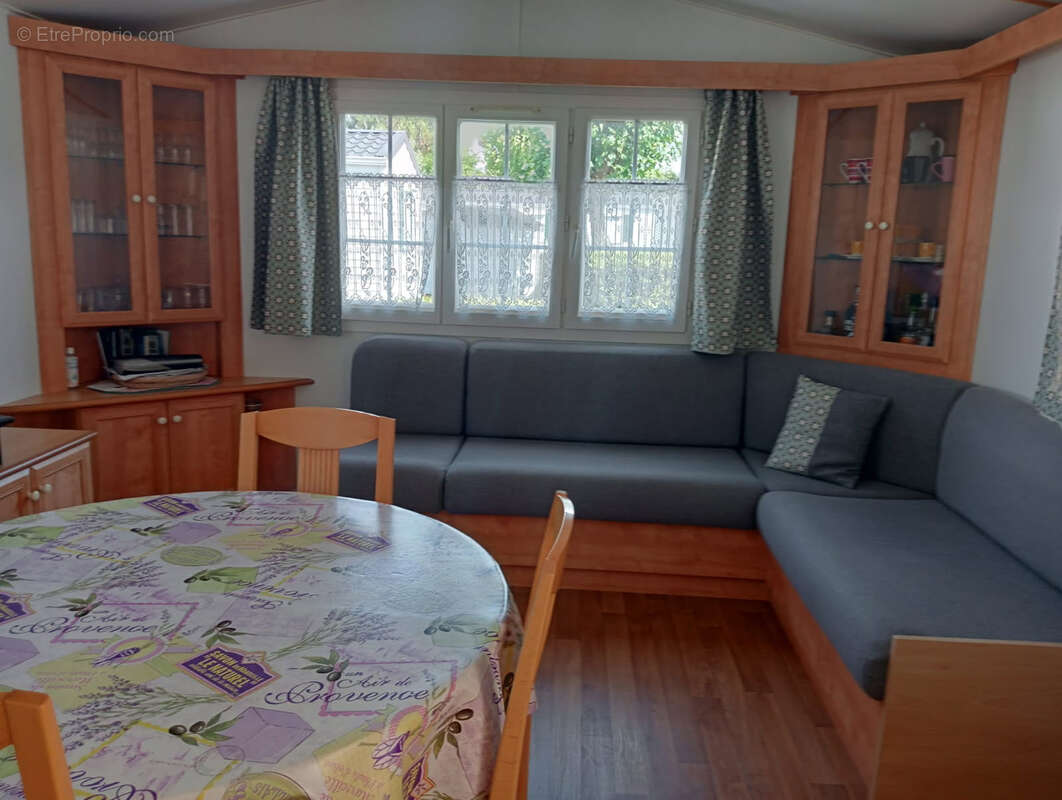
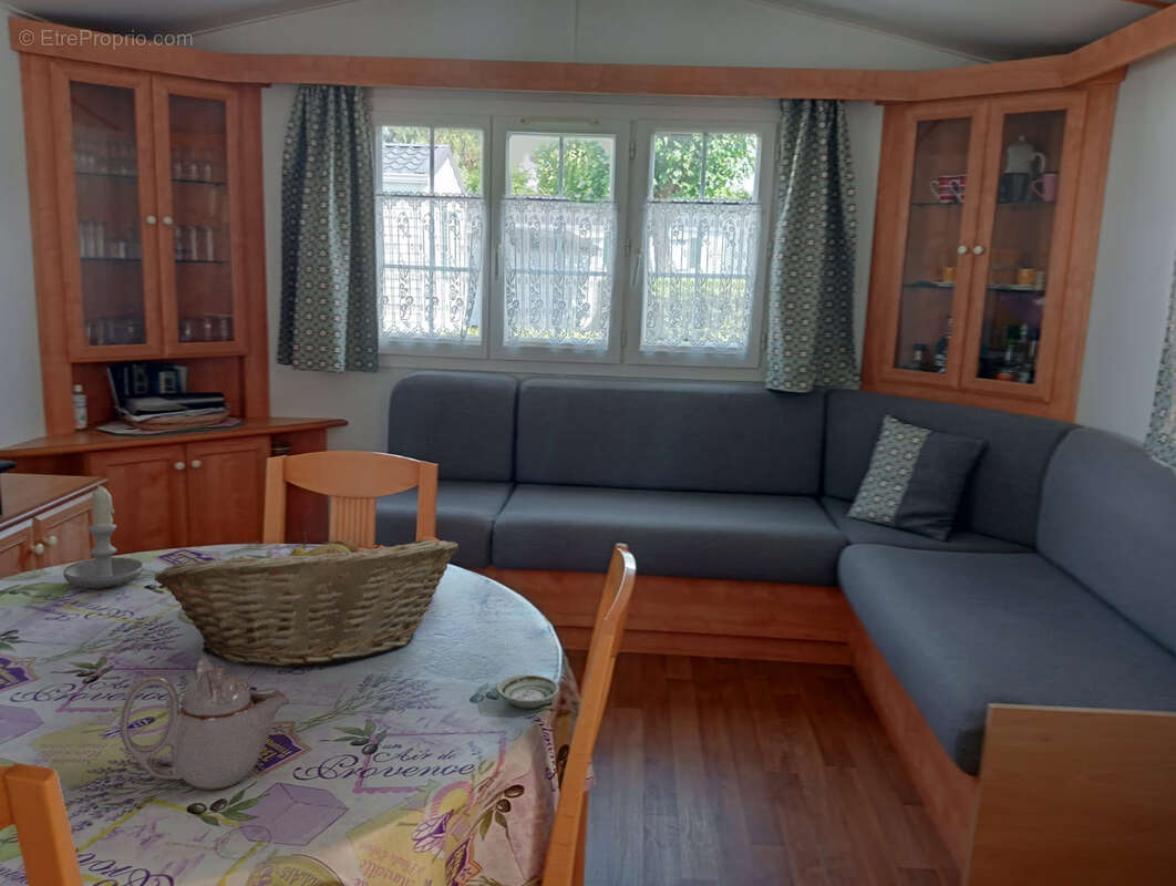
+ fruit basket (314, 583)
+ candle (102, 534)
+ saucer (527, 693)
+ teapot (208, 721)
